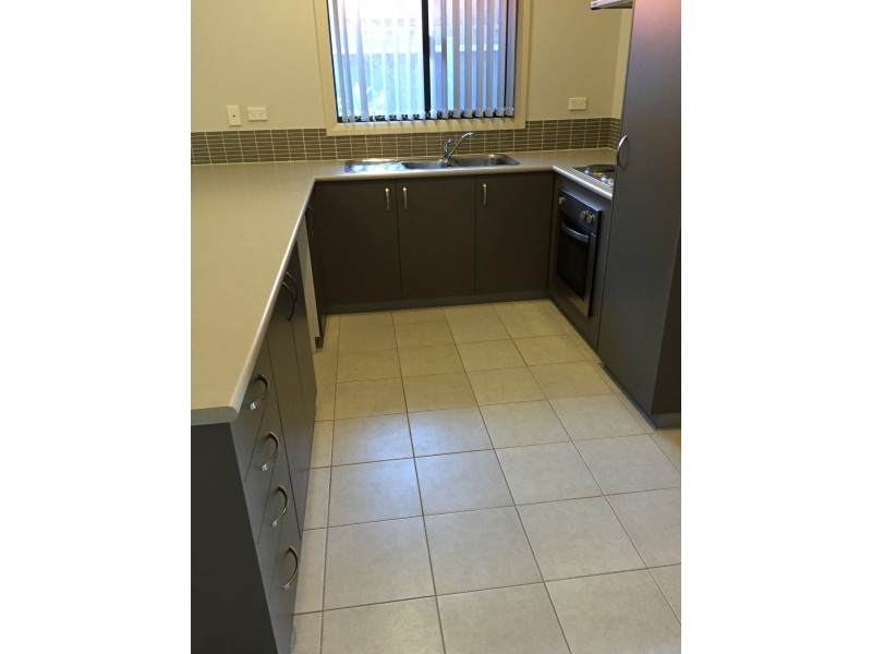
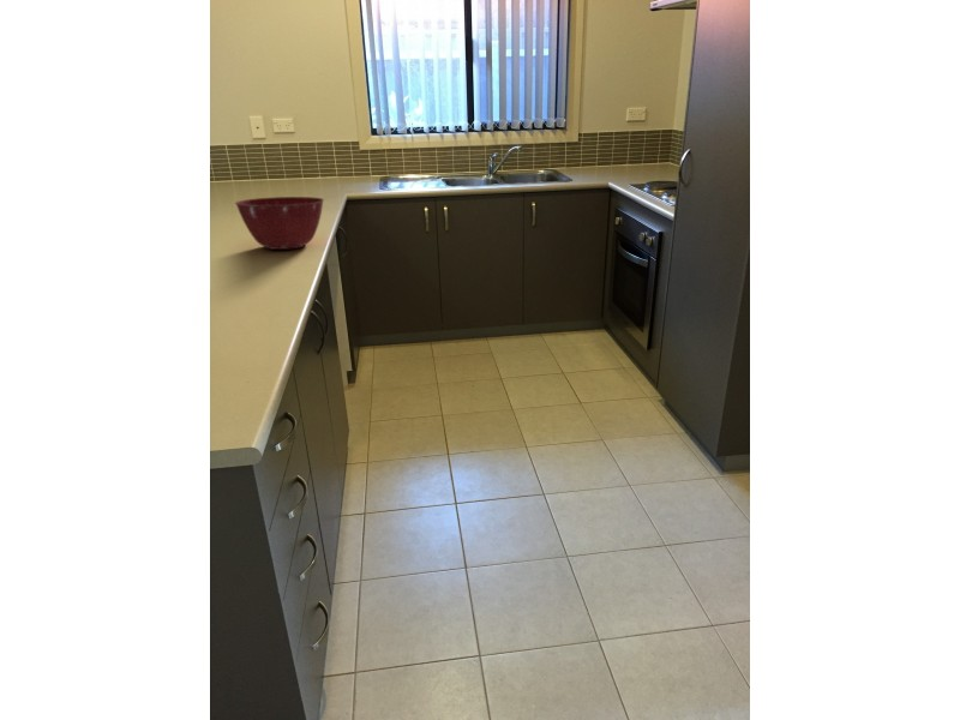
+ mixing bowl (283, 223)
